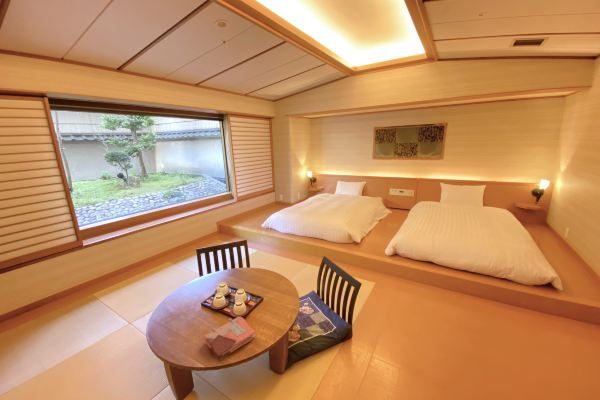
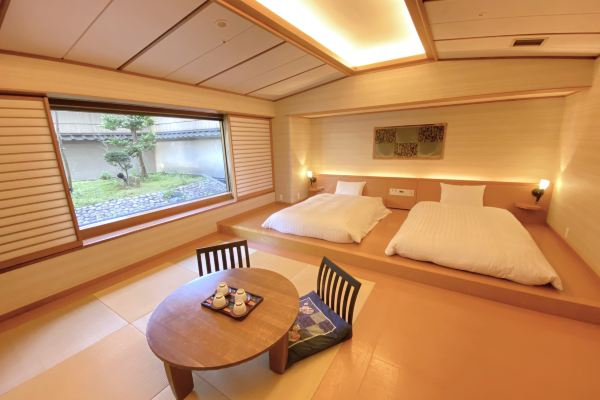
- phonebook (229, 336)
